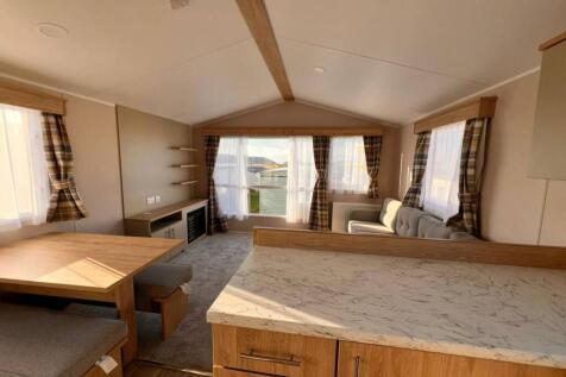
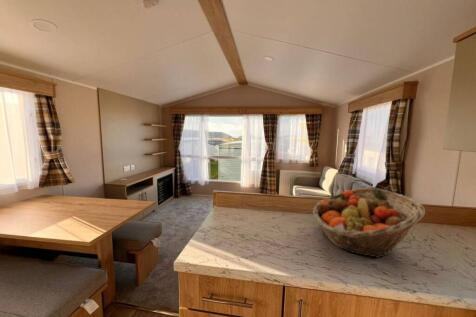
+ fruit basket (360, 215)
